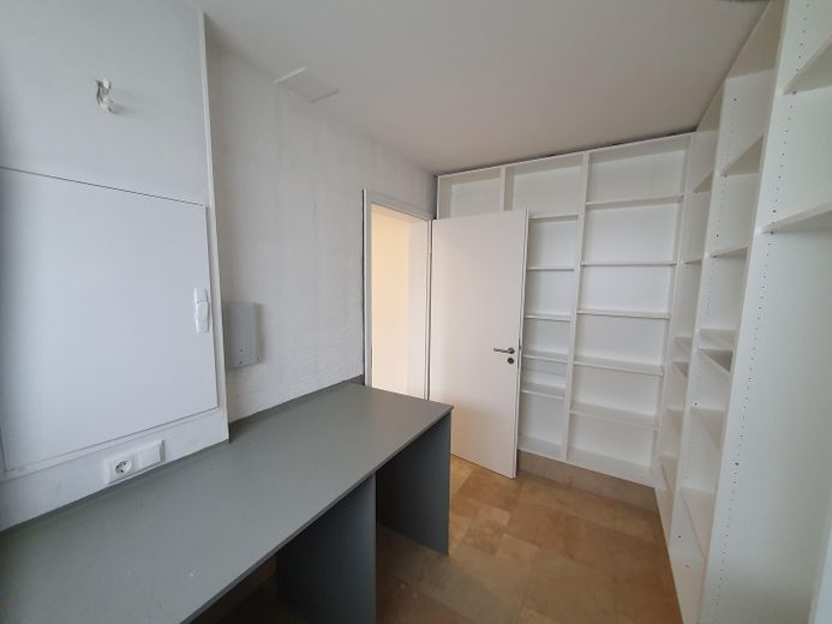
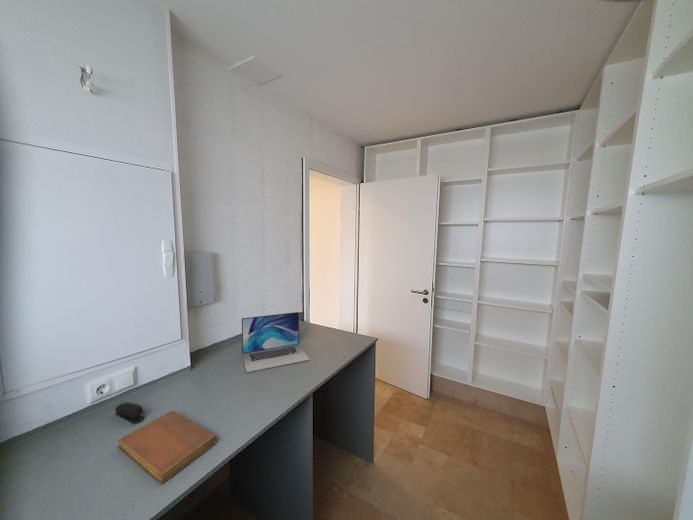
+ stapler (129, 409)
+ notebook (168, 440)
+ laptop (275, 338)
